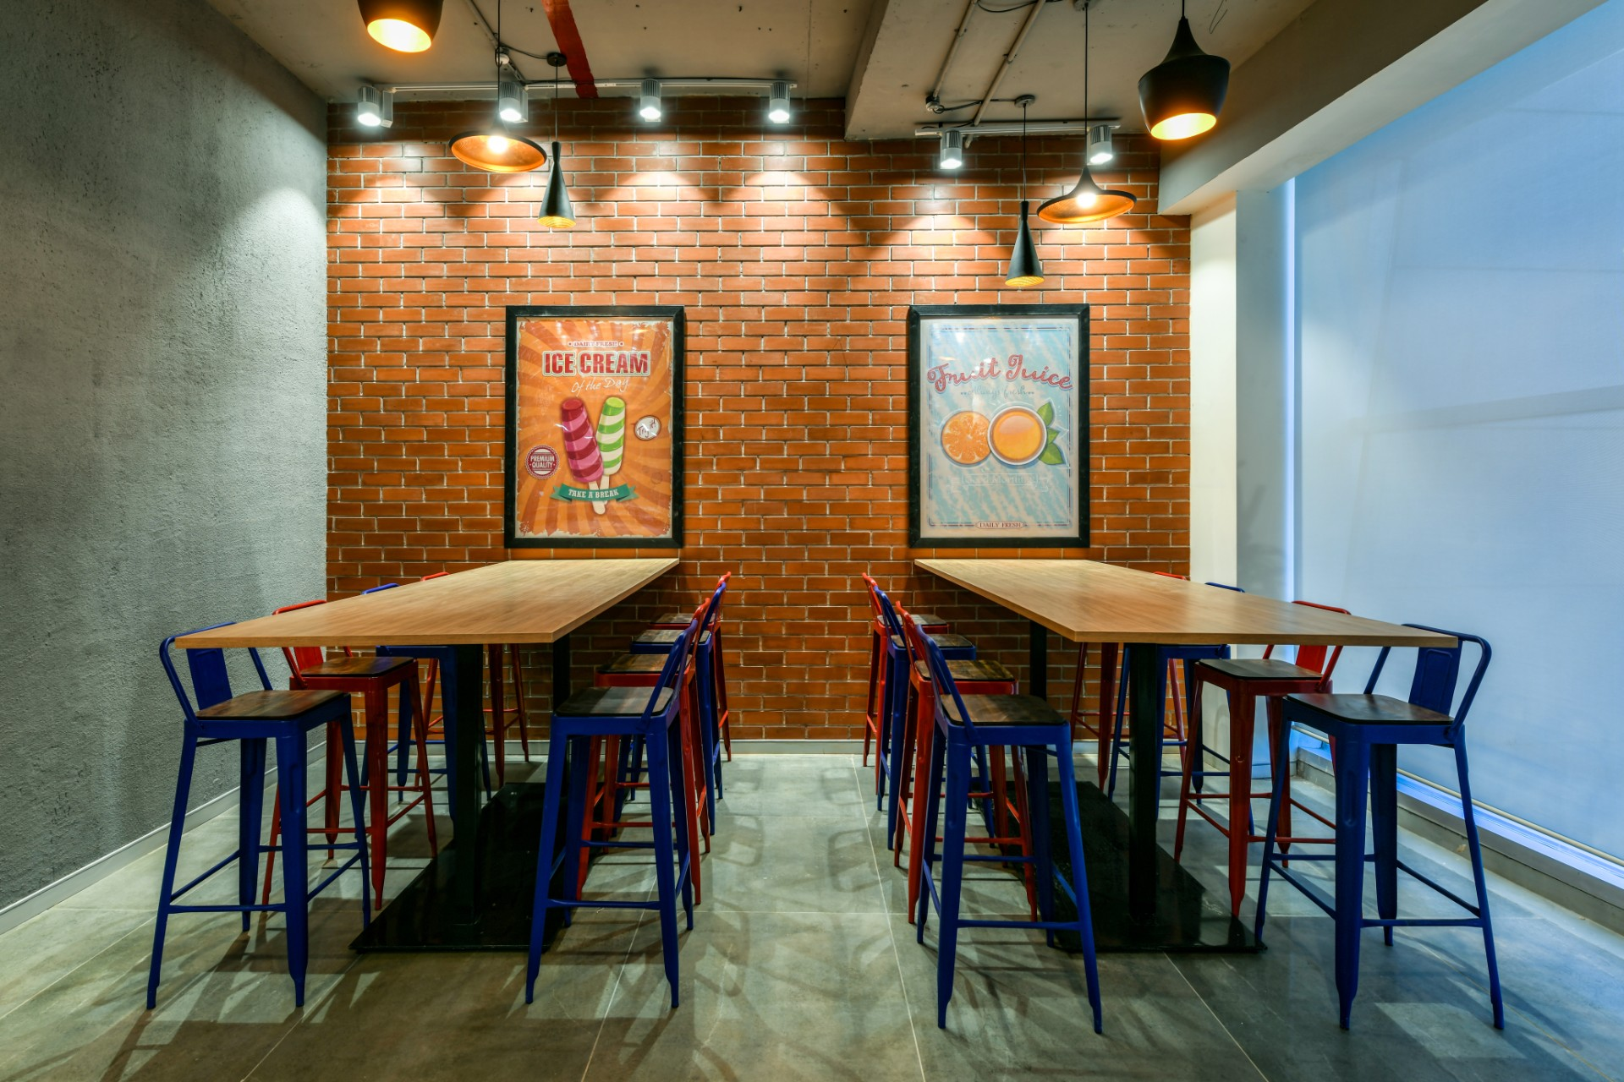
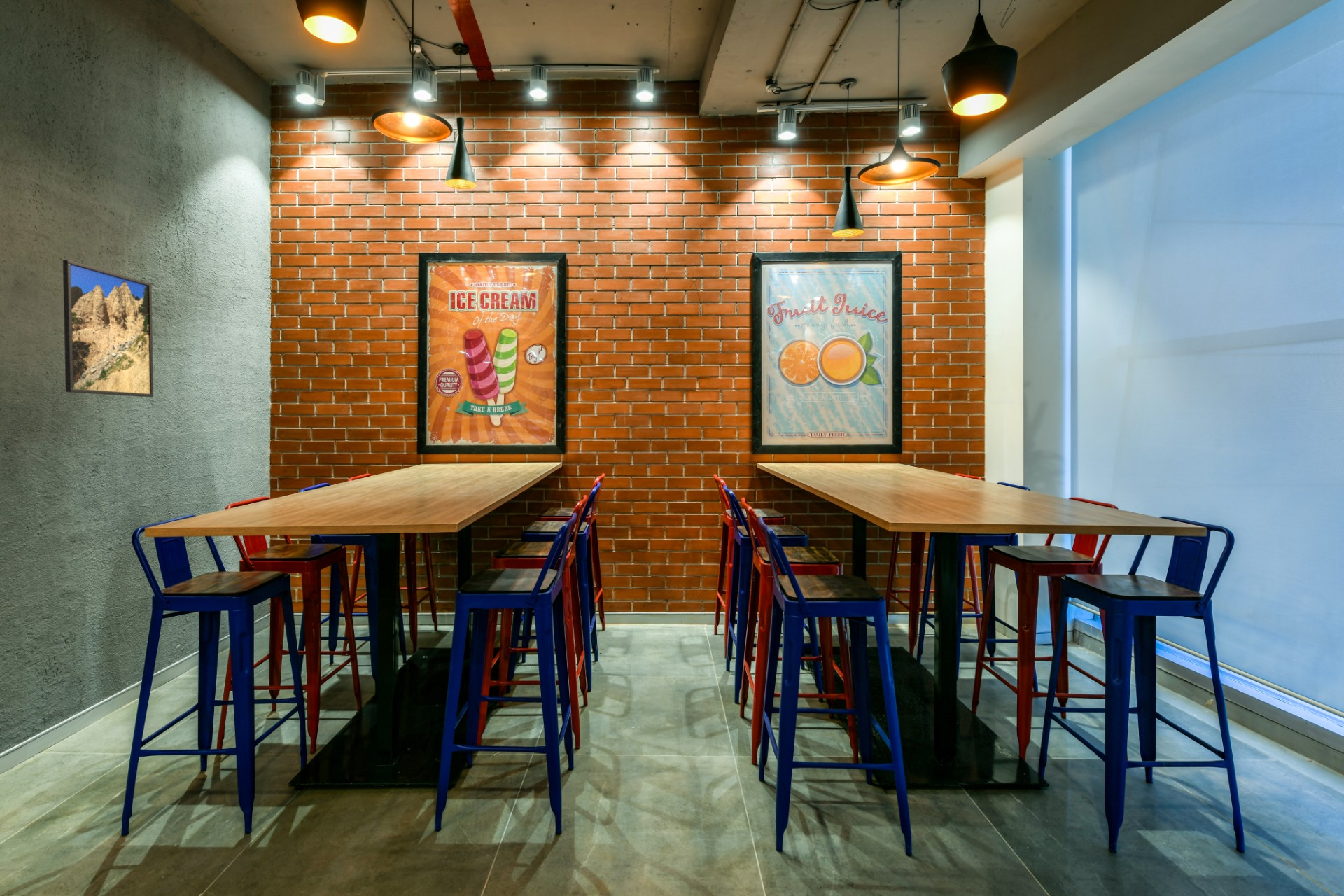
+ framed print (111, 333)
